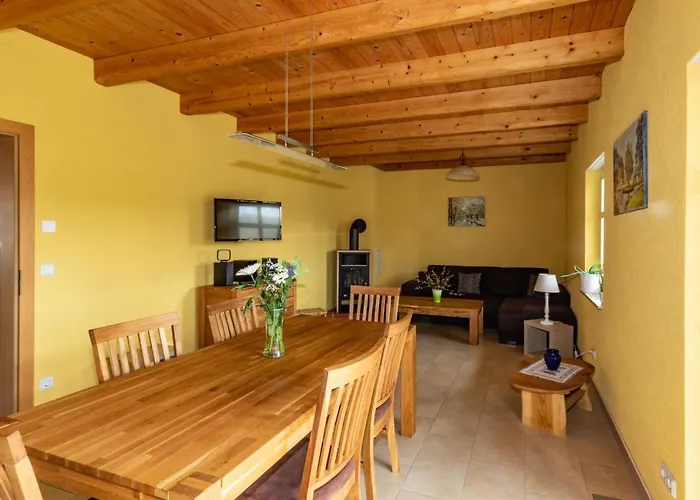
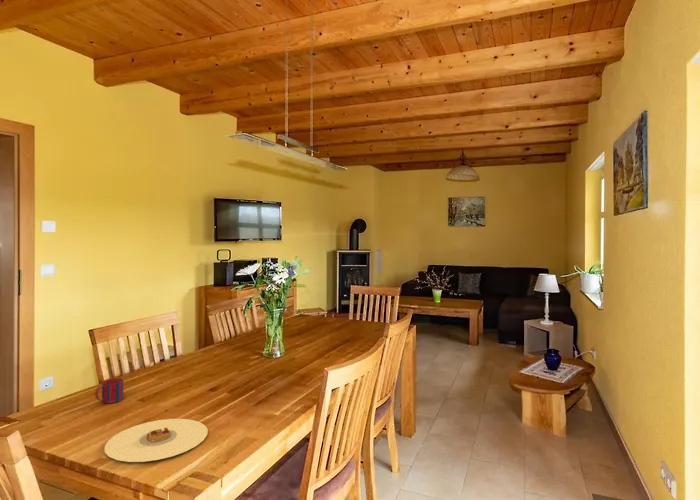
+ mug (108, 391)
+ plate (158, 433)
